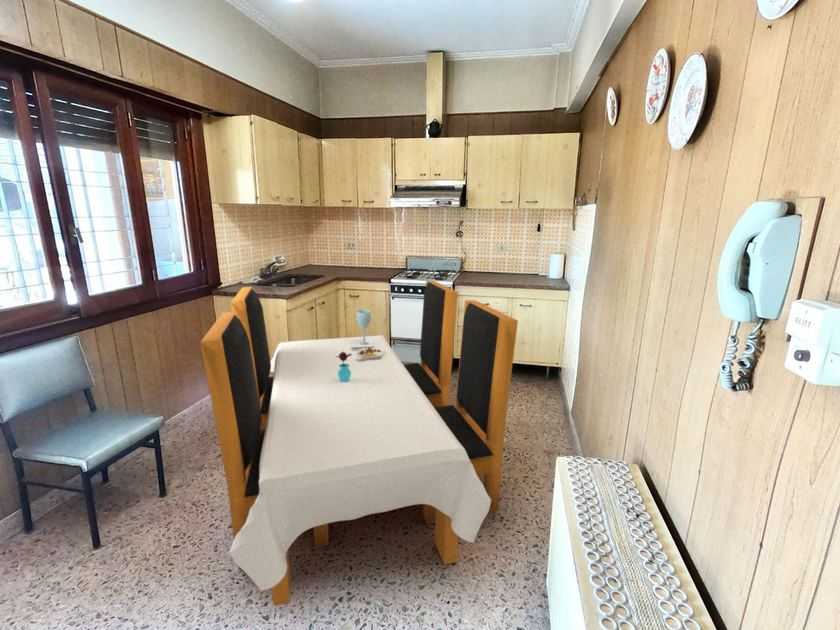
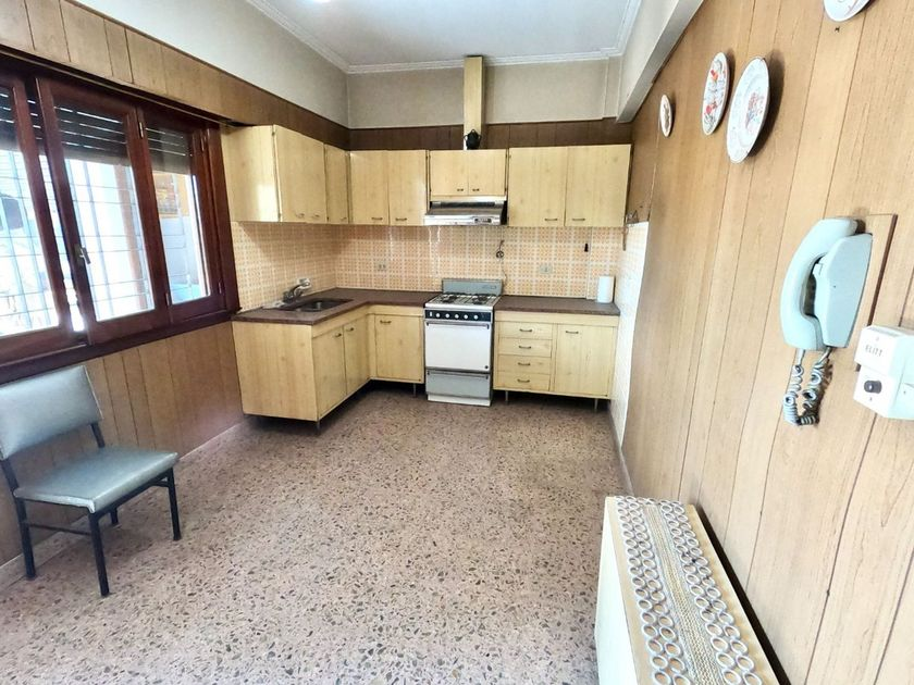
- dining set (359, 387)
